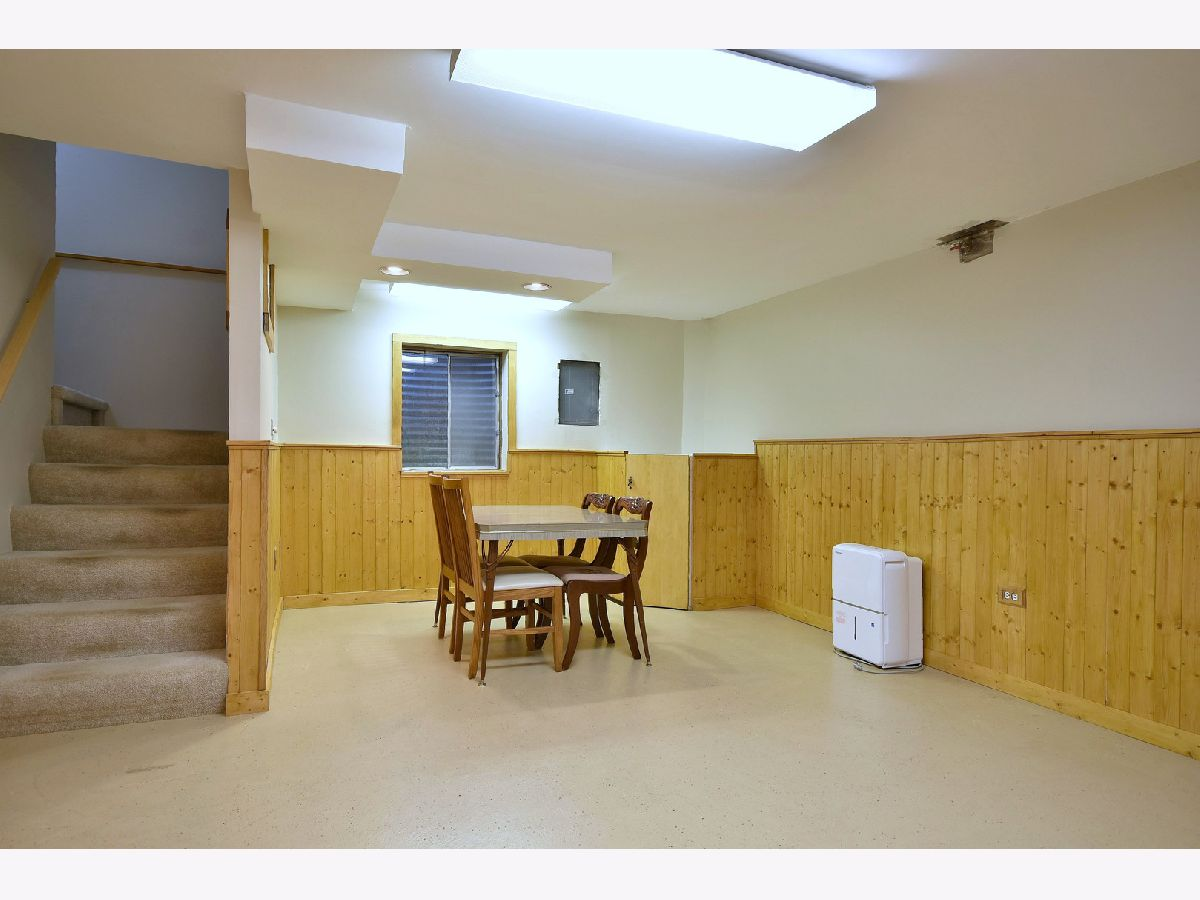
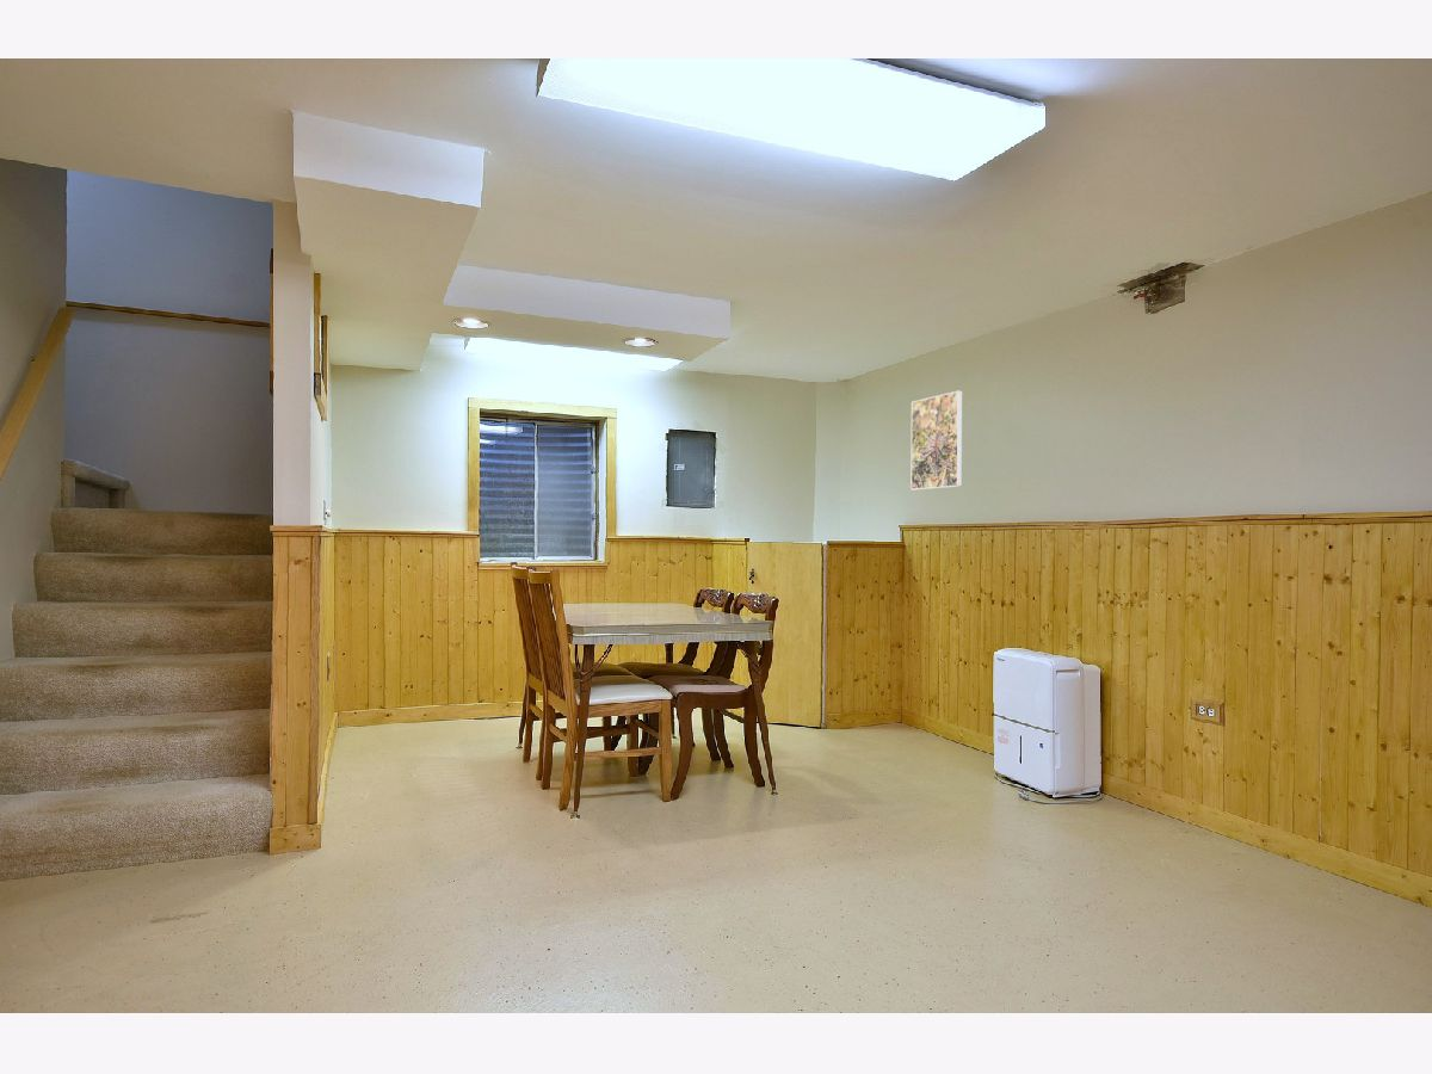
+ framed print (936, 442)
